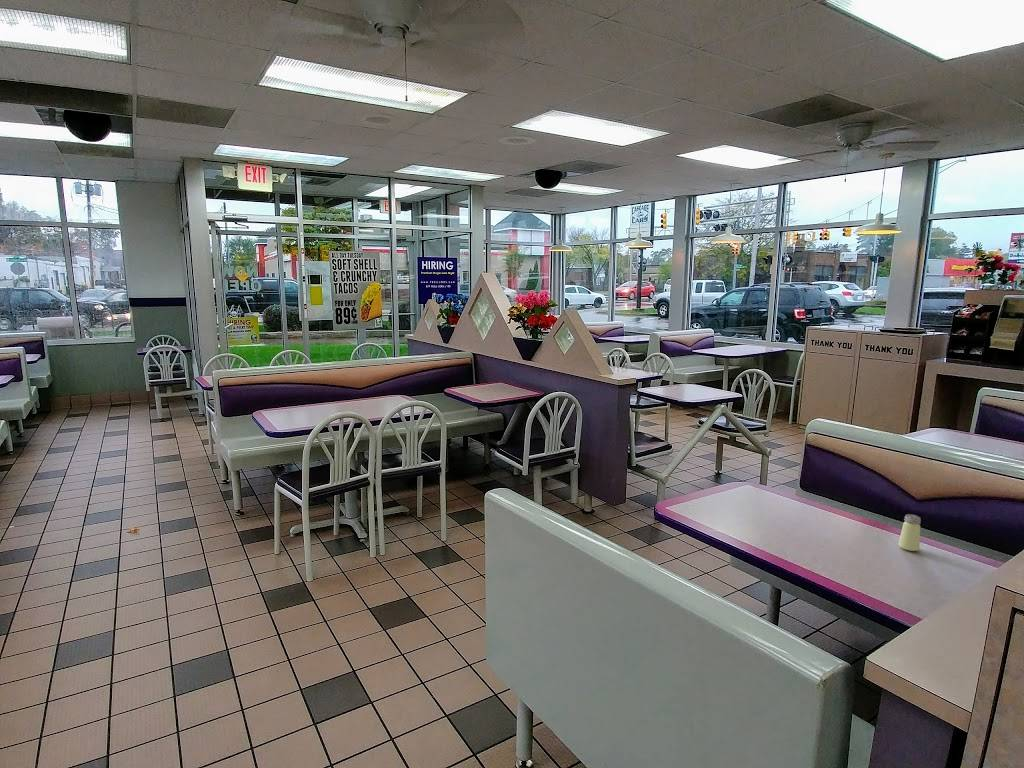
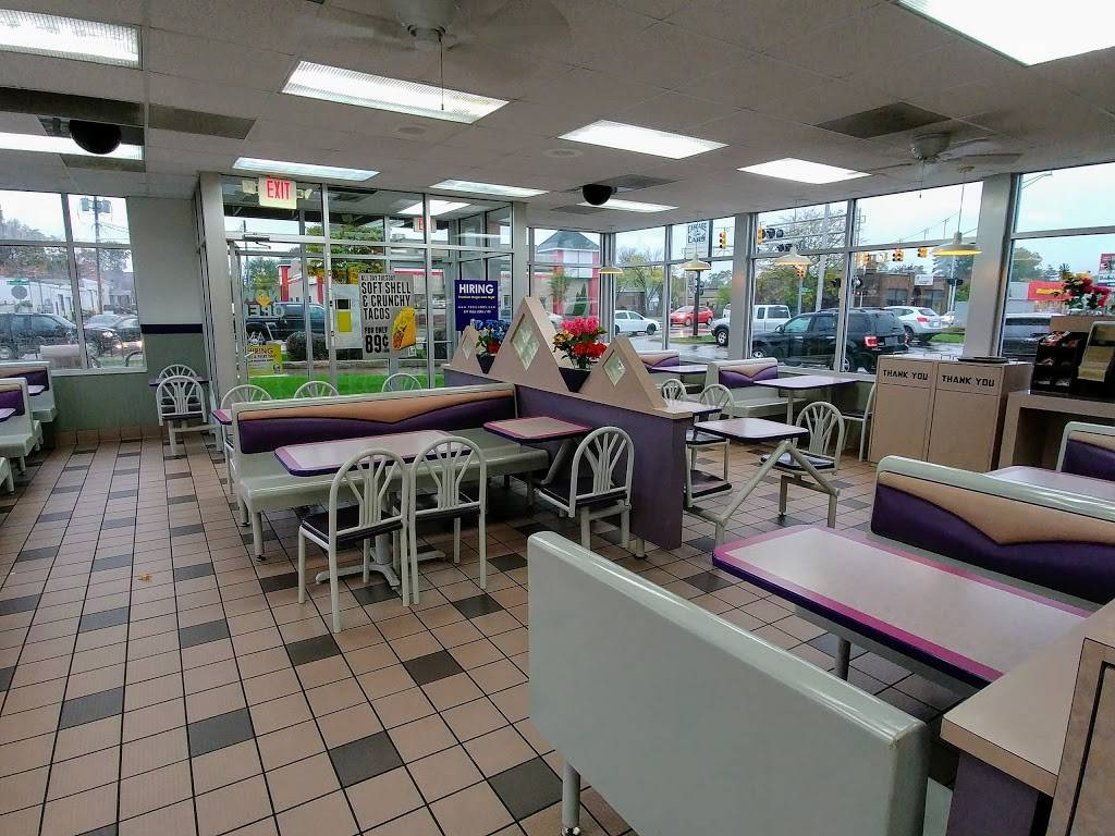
- saltshaker (910, 531)
